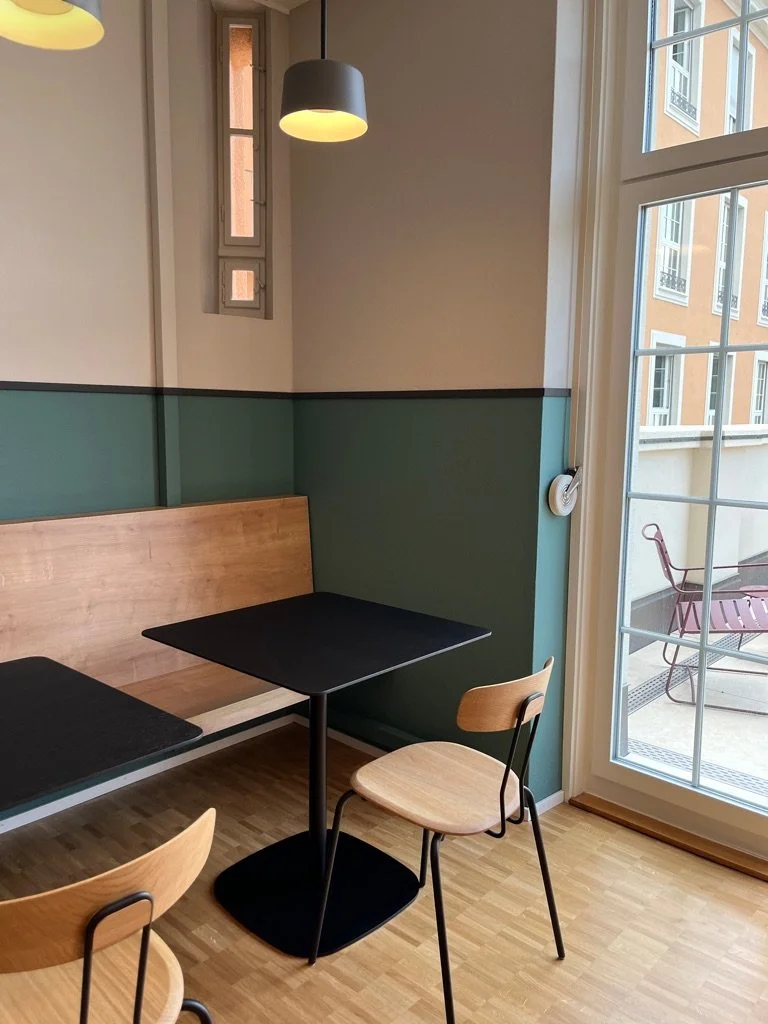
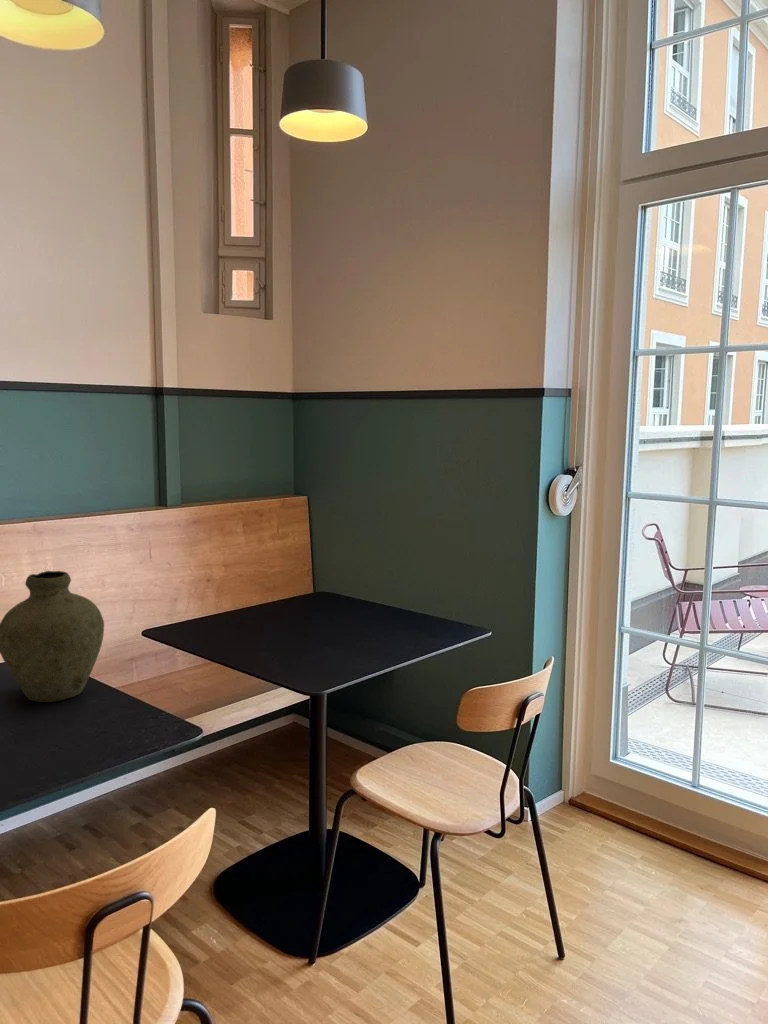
+ vase (51, 634)
